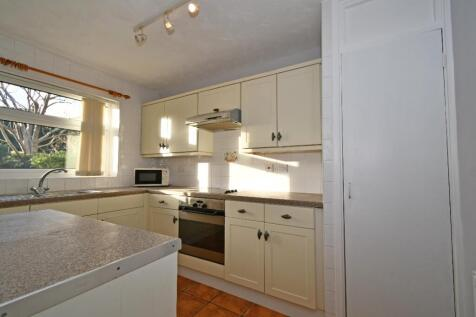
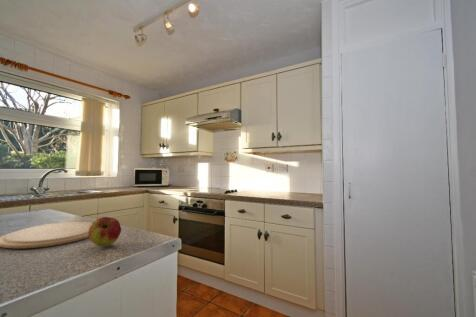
+ apple (105, 231)
+ plate (55, 232)
